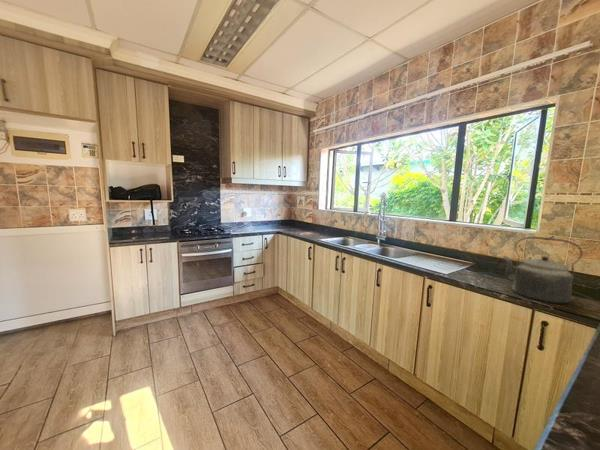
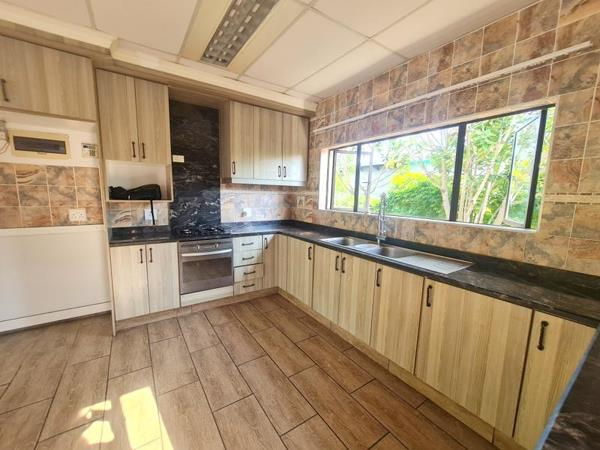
- kettle (537, 266)
